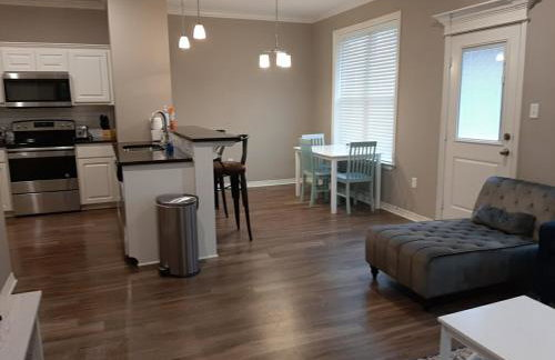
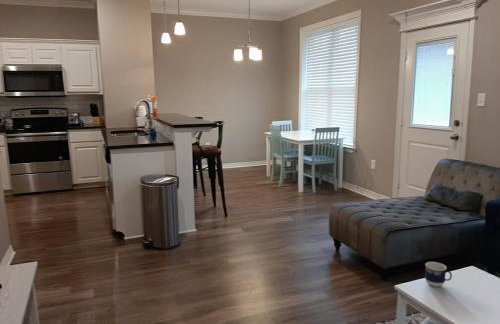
+ cup (438, 275)
